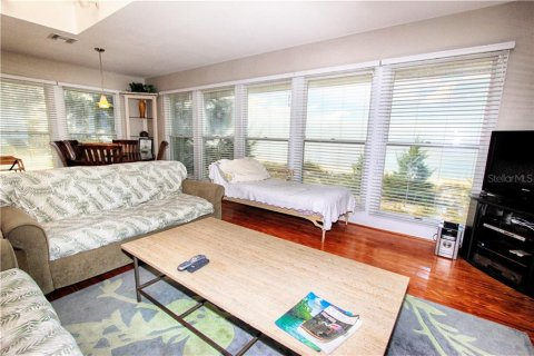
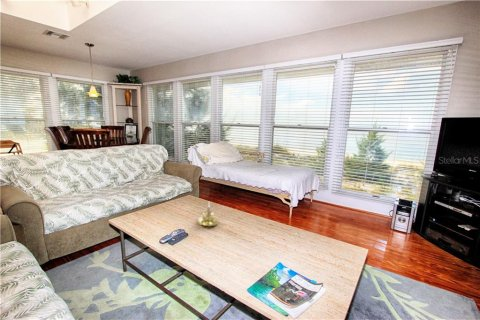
+ candle holder (207, 211)
